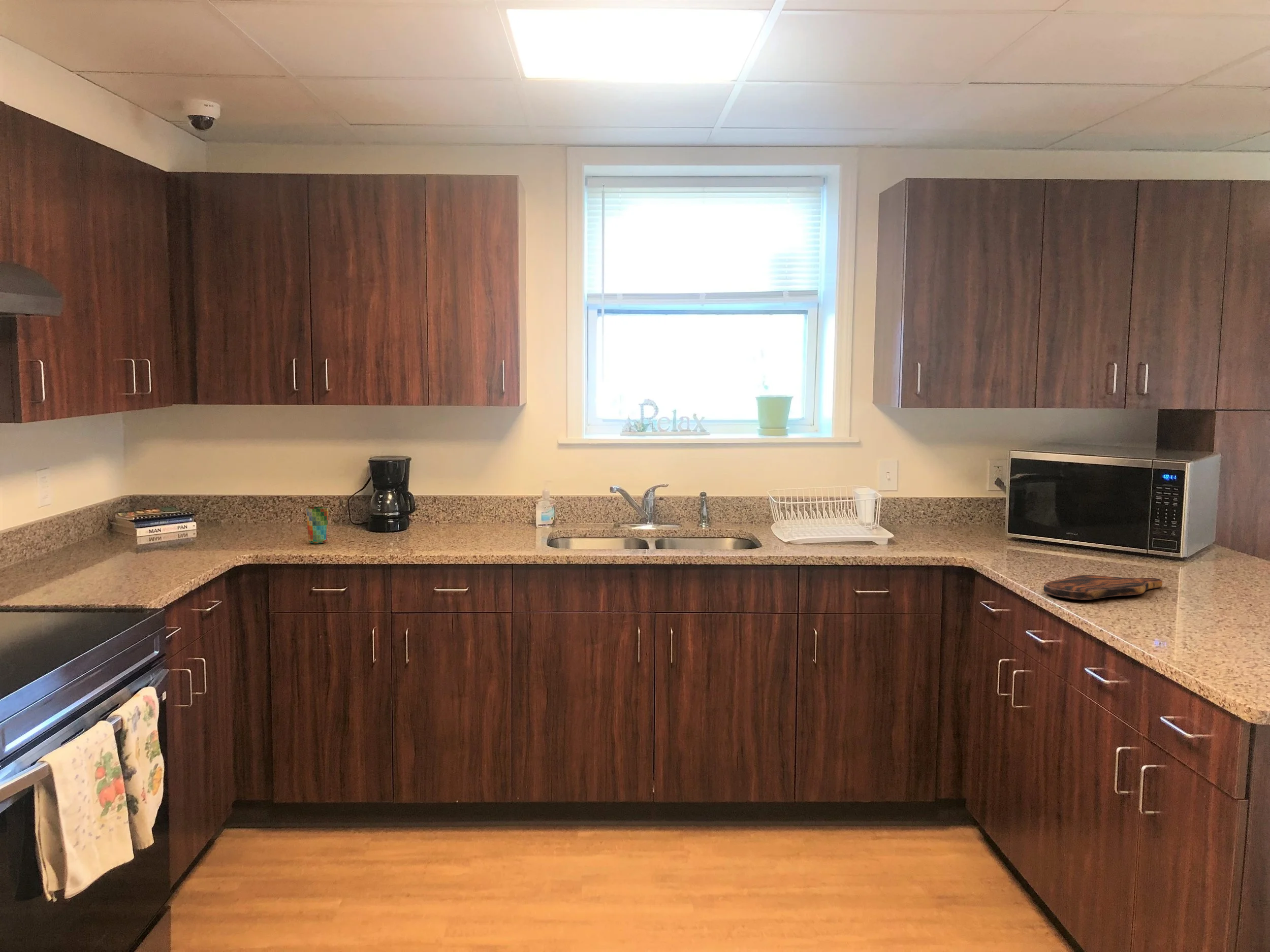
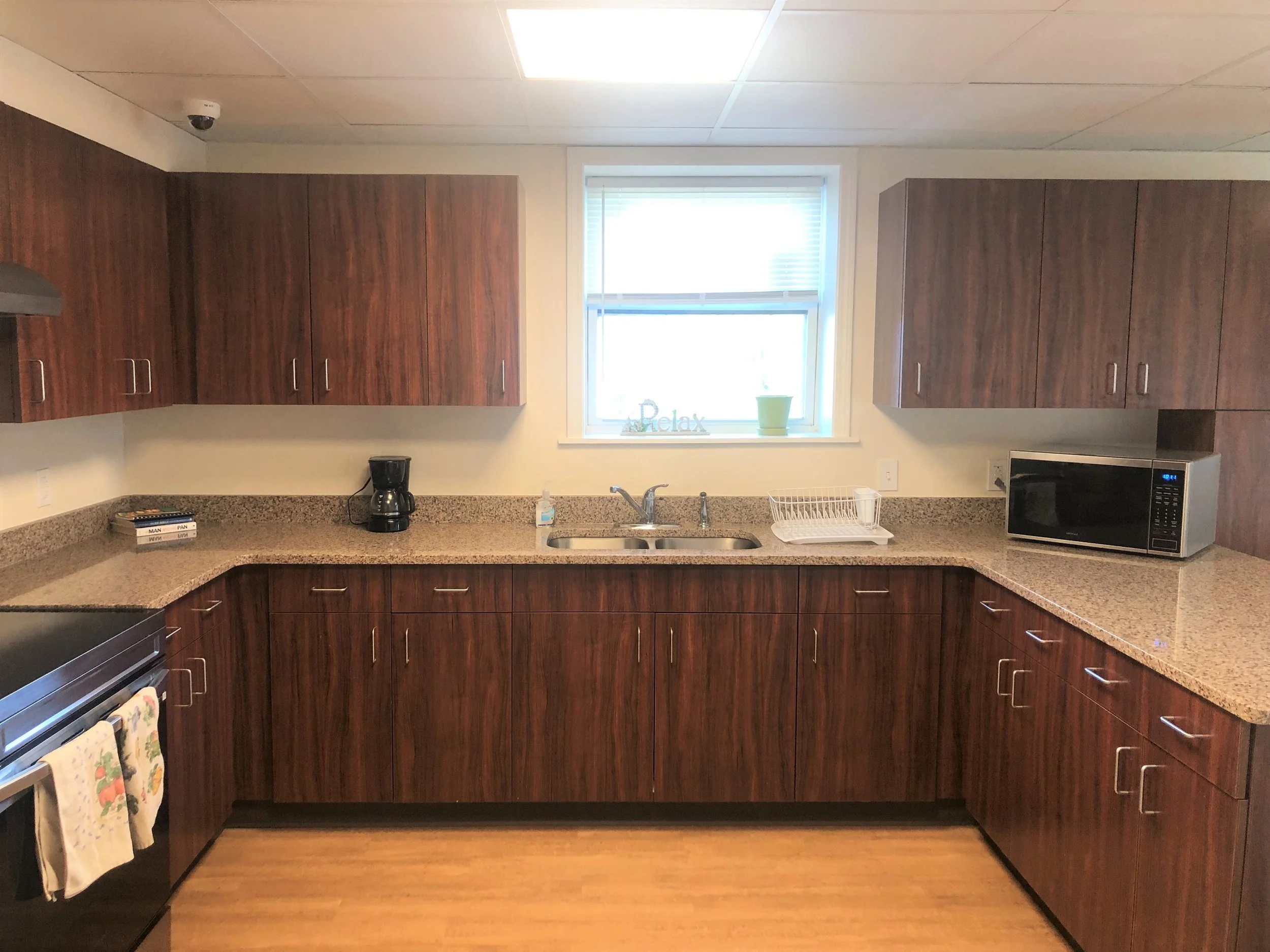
- cutting board (1103, 585)
- cup (318, 525)
